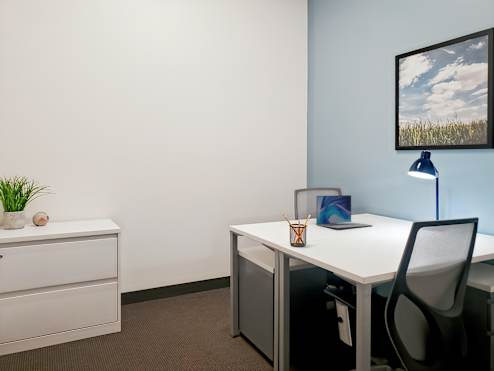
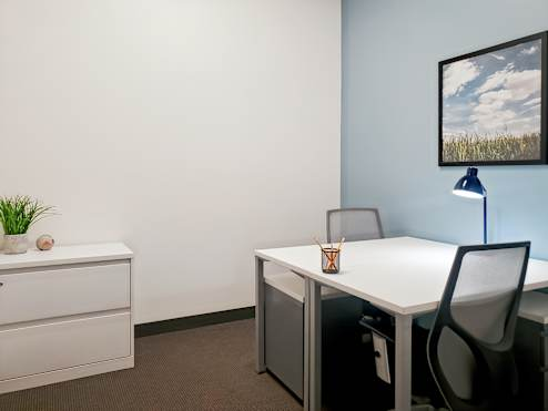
- laptop (344, 210)
